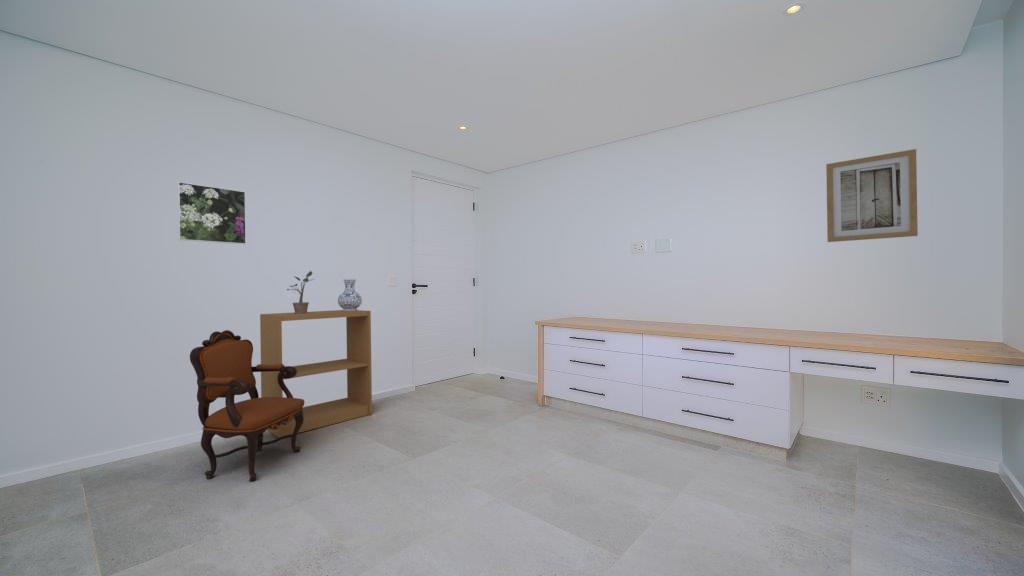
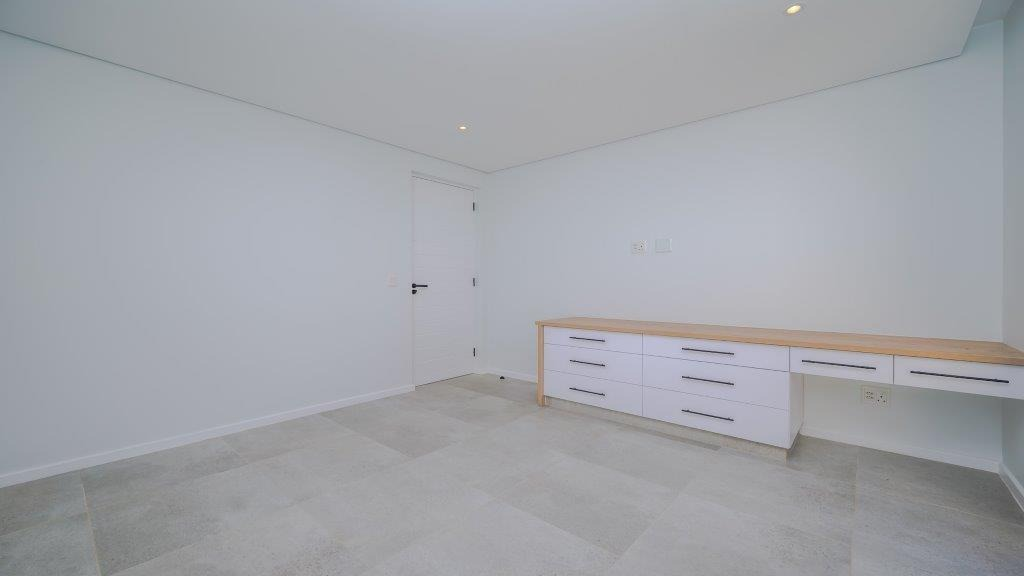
- armchair (250, 397)
- potted plant (299, 291)
- wall art (869, 198)
- vase (349, 294)
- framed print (213, 214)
- bookshelf (318, 366)
